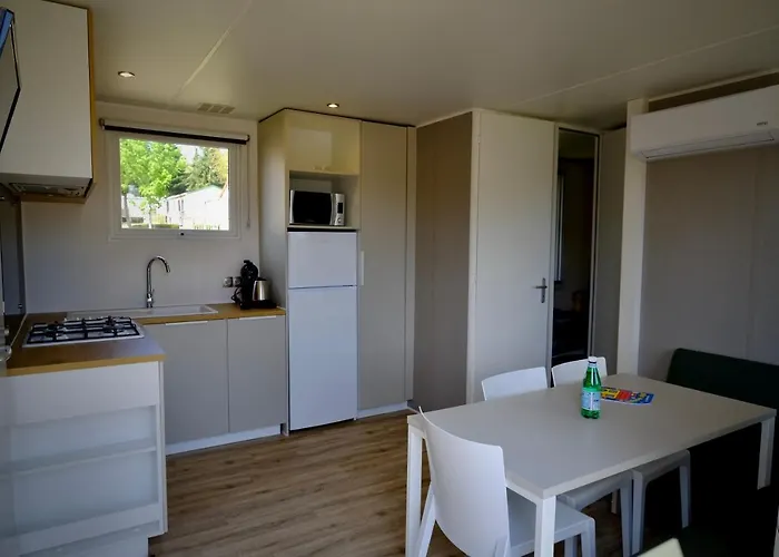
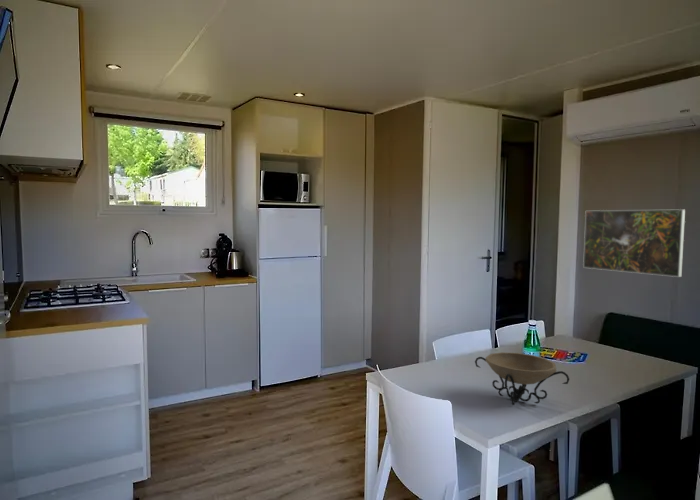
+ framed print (629, 241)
+ decorative bowl (519, 380)
